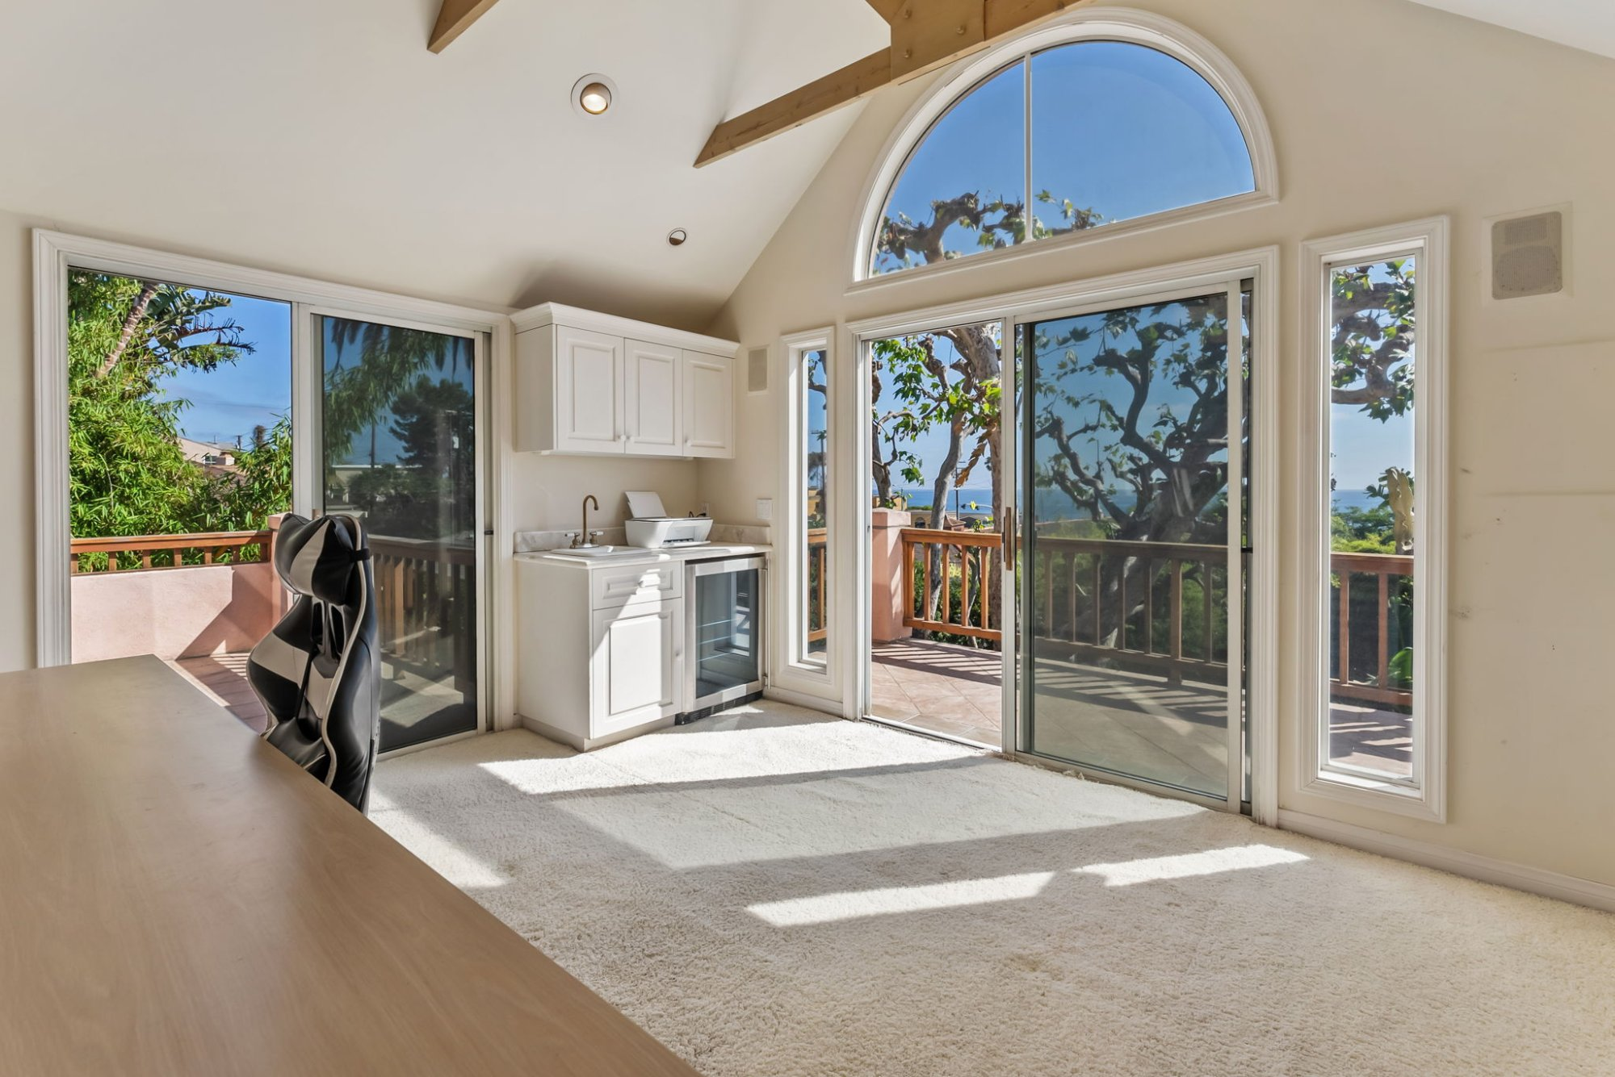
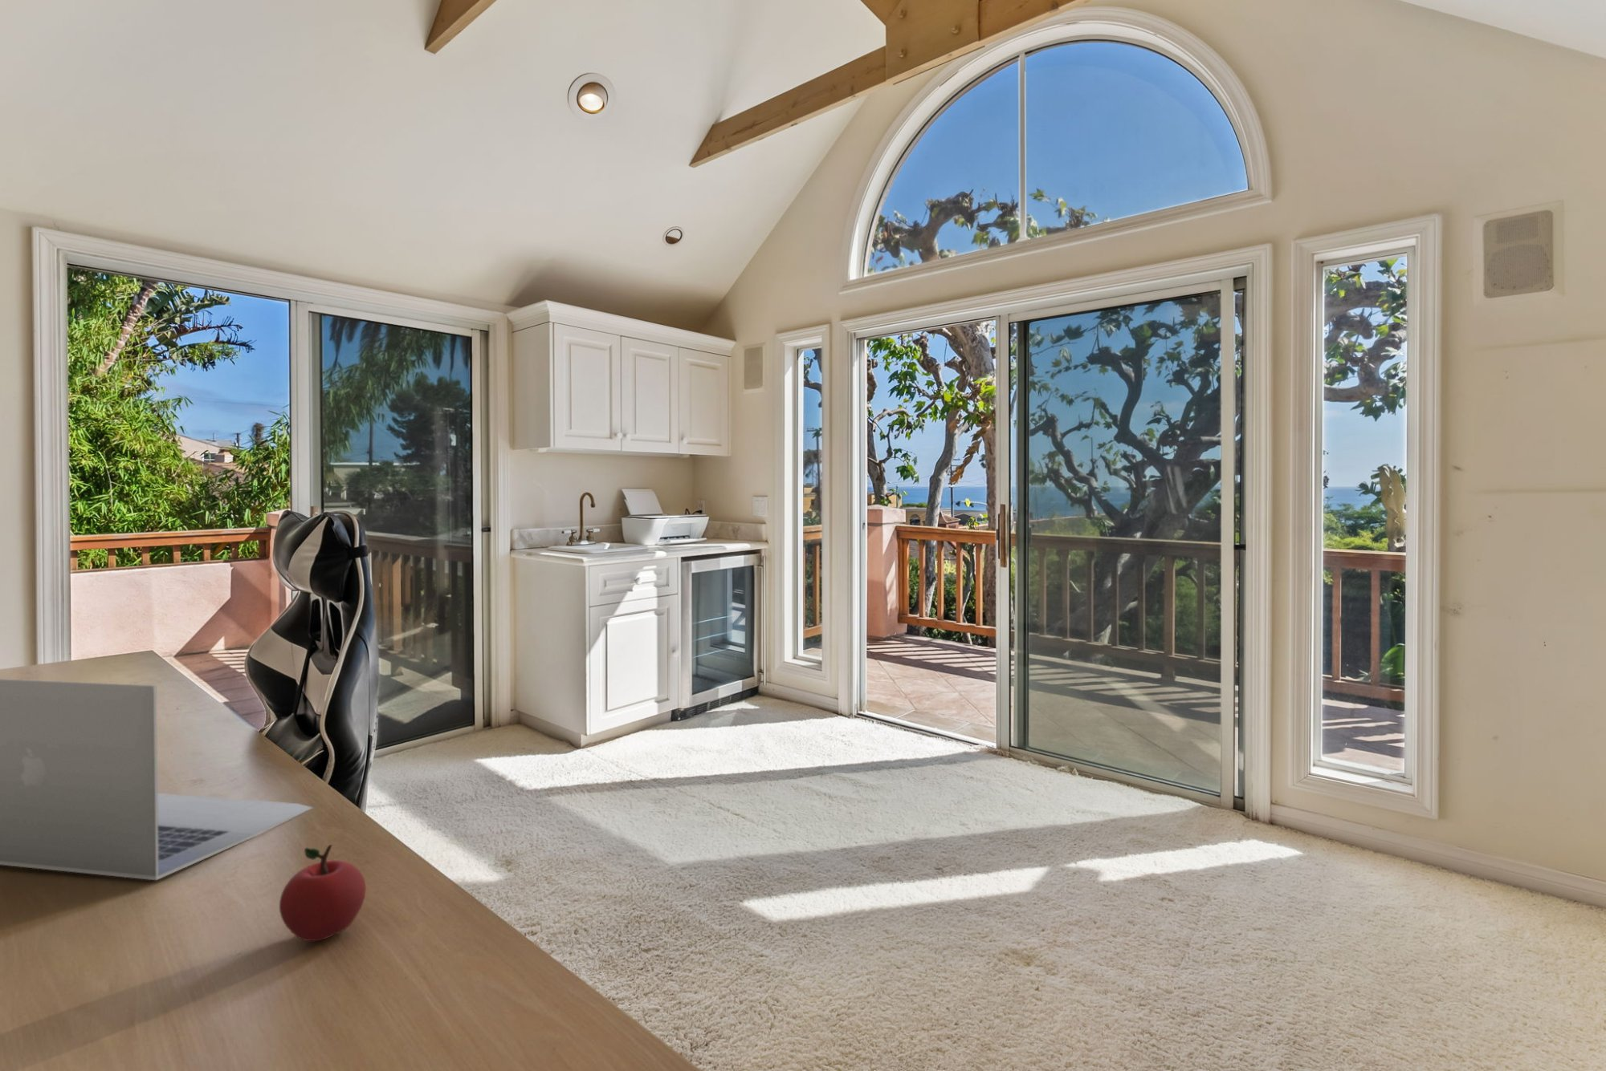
+ laptop (135, 747)
+ apple (323, 889)
